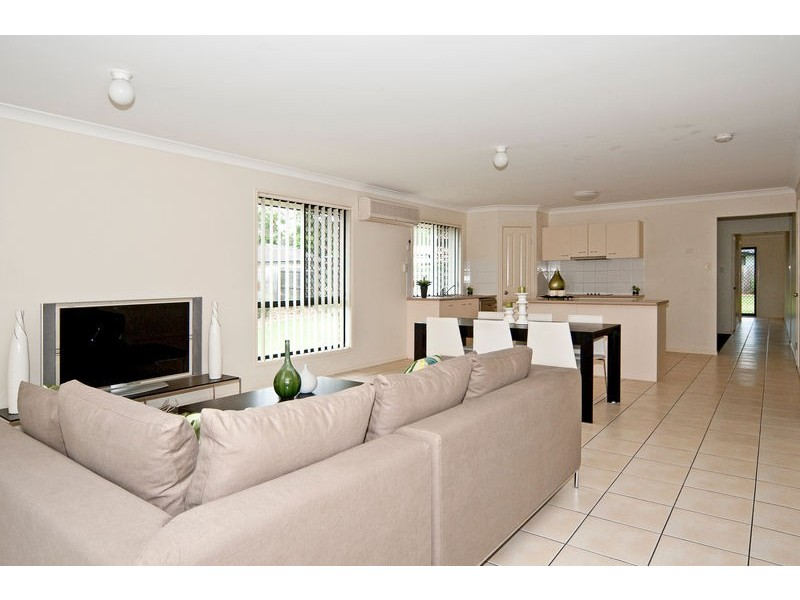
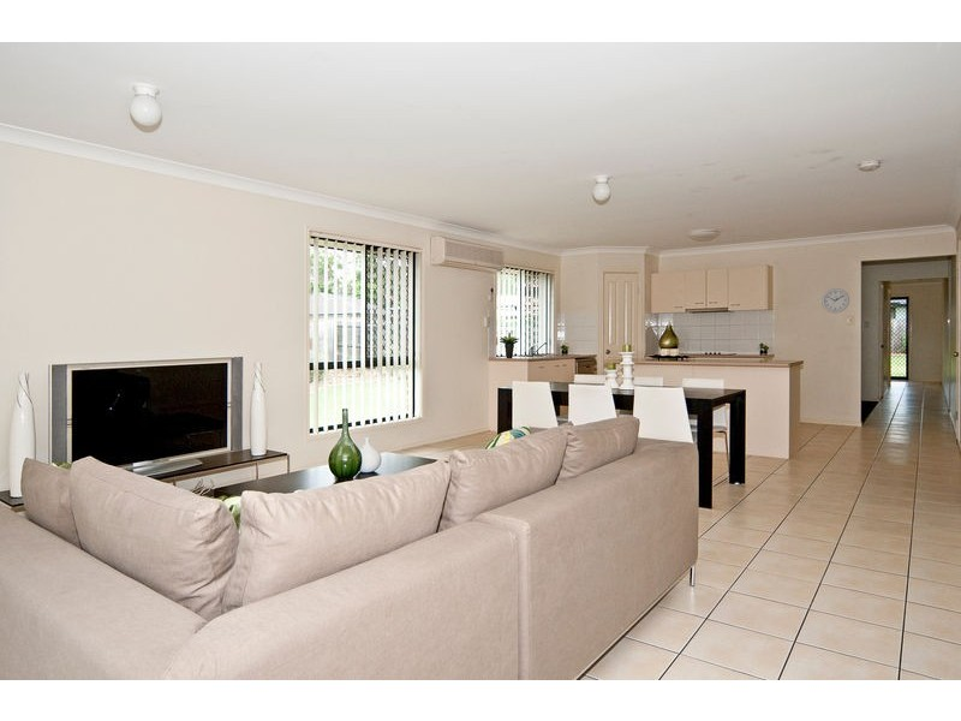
+ wall clock (835, 300)
